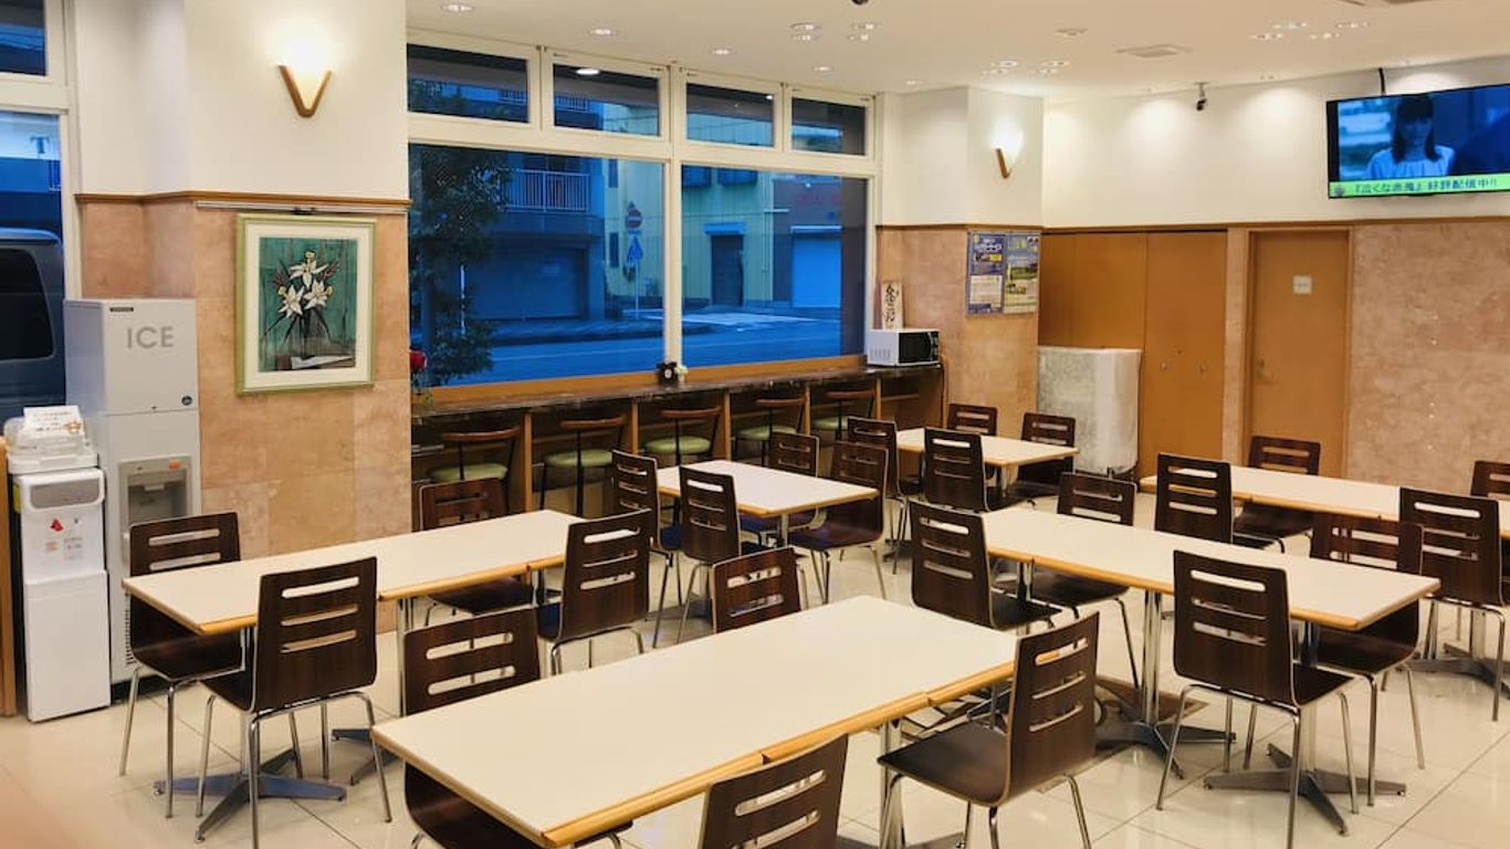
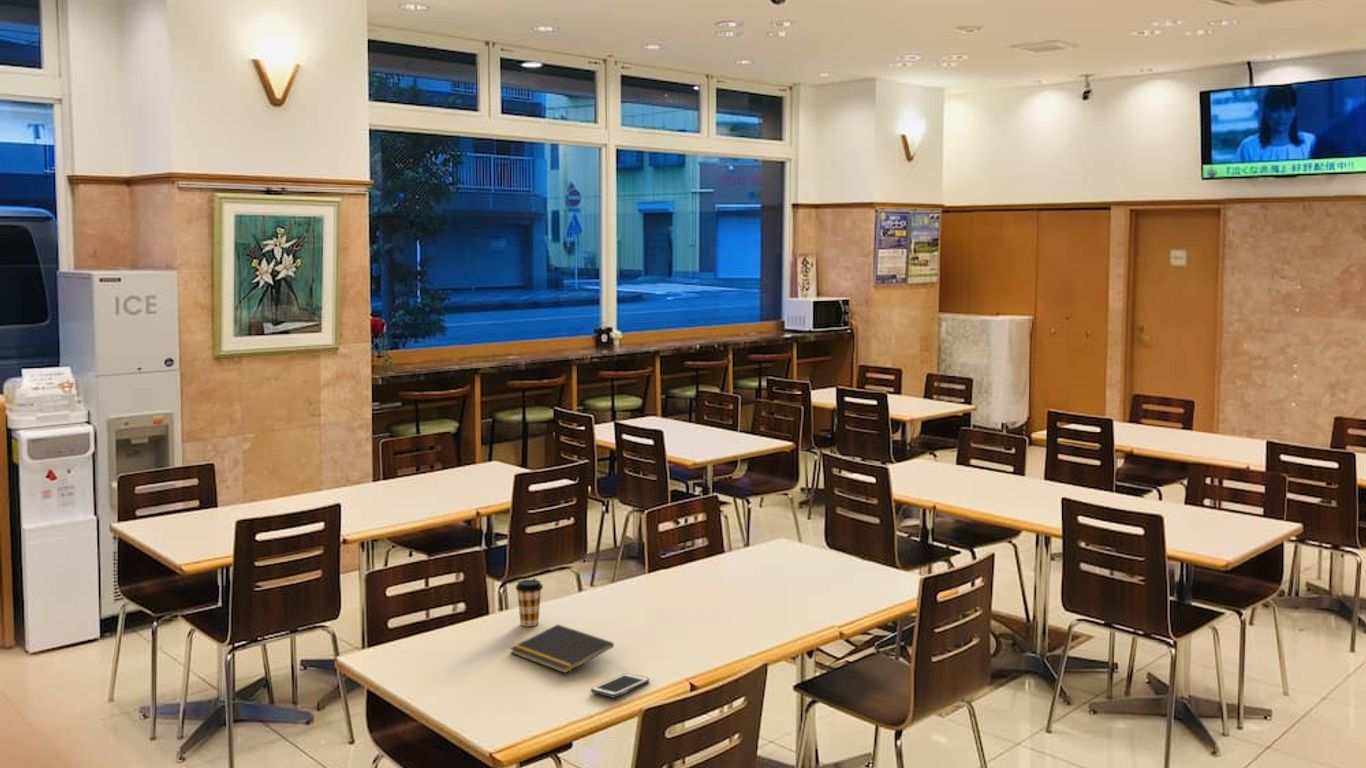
+ notepad (561, 647)
+ cell phone (620, 685)
+ coffee cup (529, 603)
